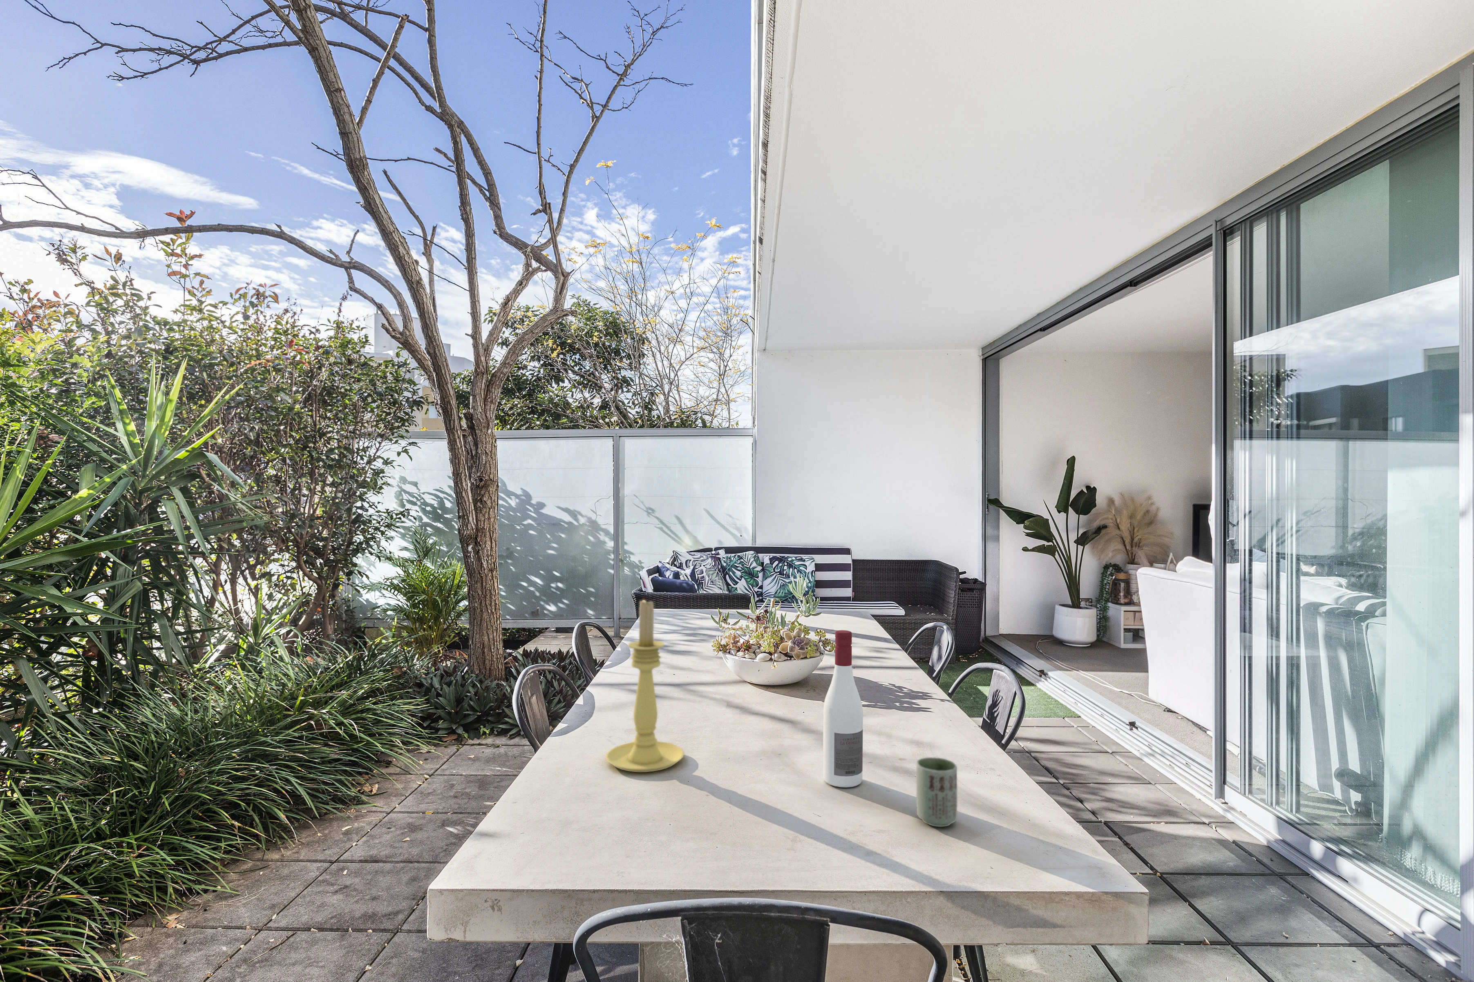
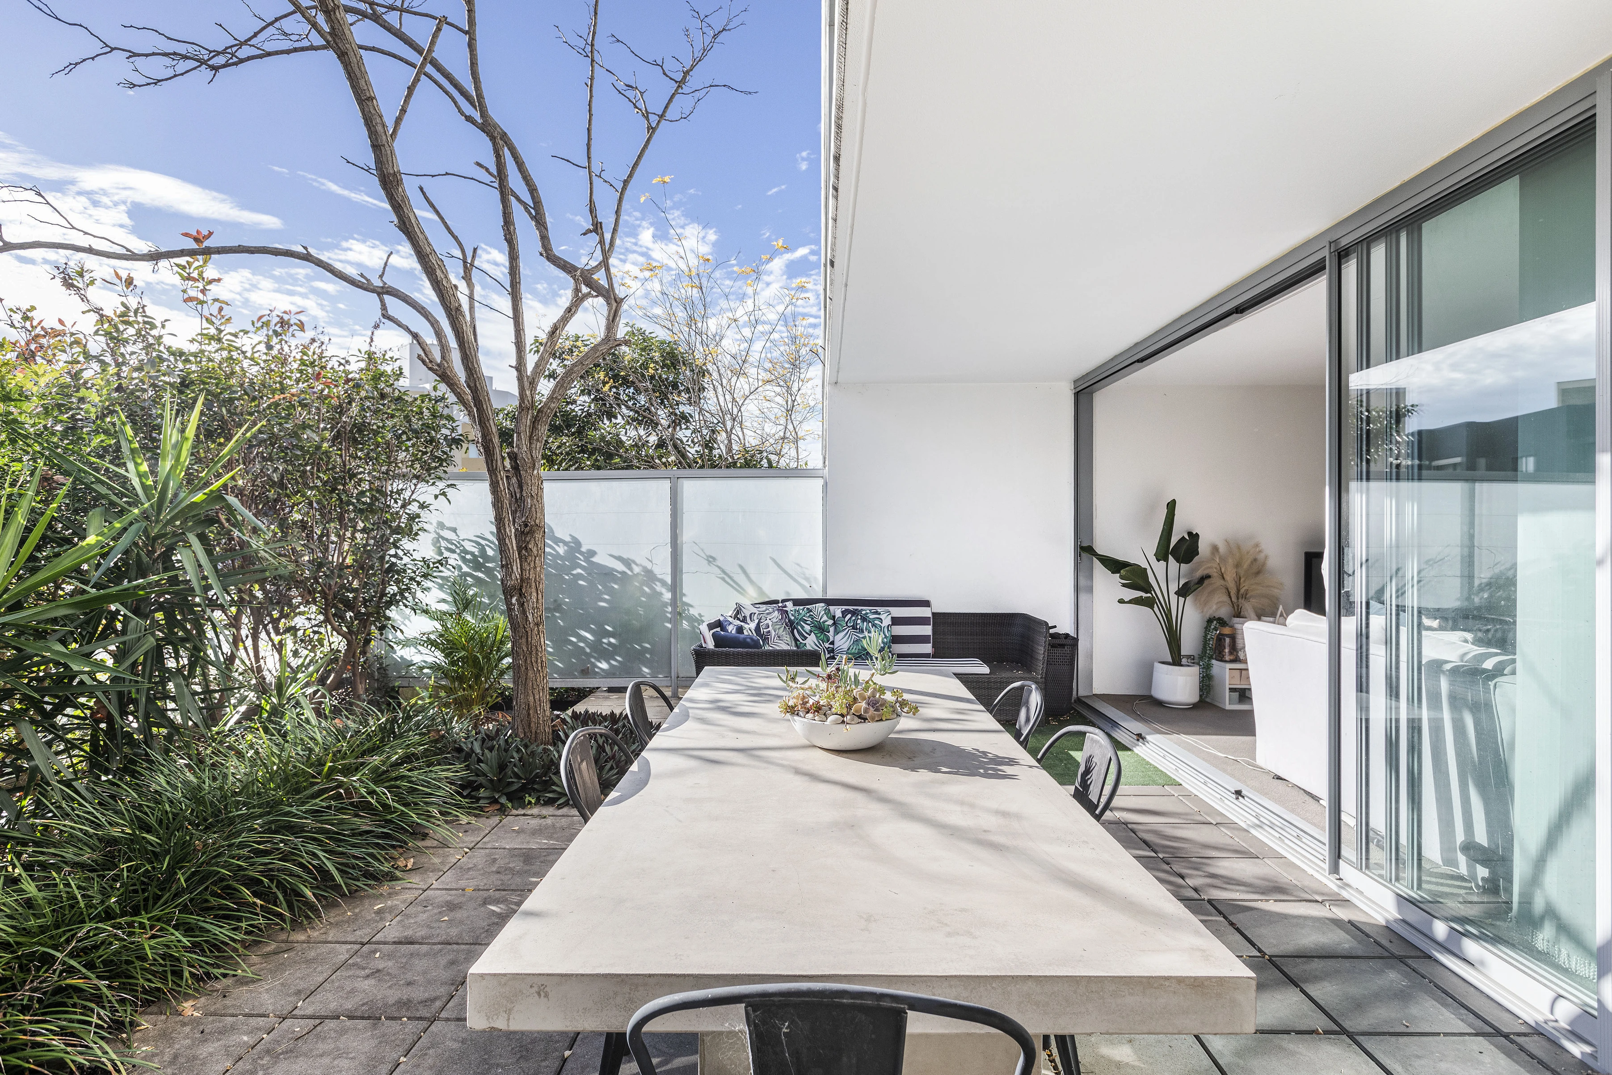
- cup (937, 791)
- candle holder (646, 678)
- alcohol (842, 706)
